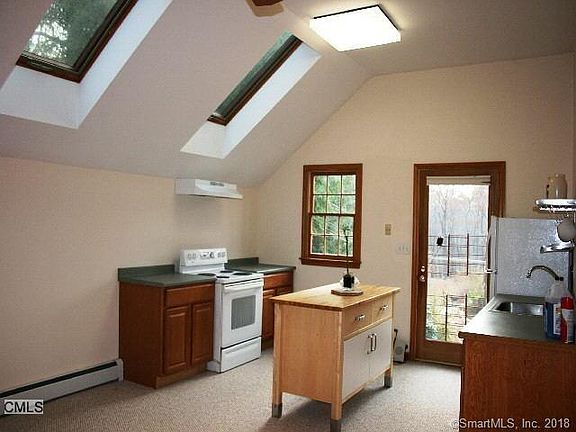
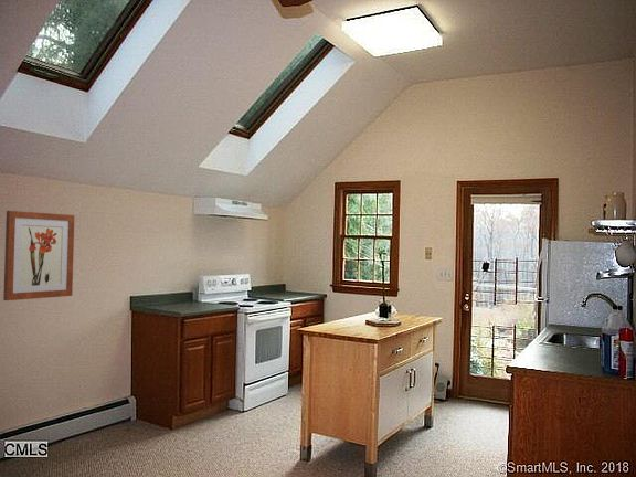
+ wall art (41, 255)
